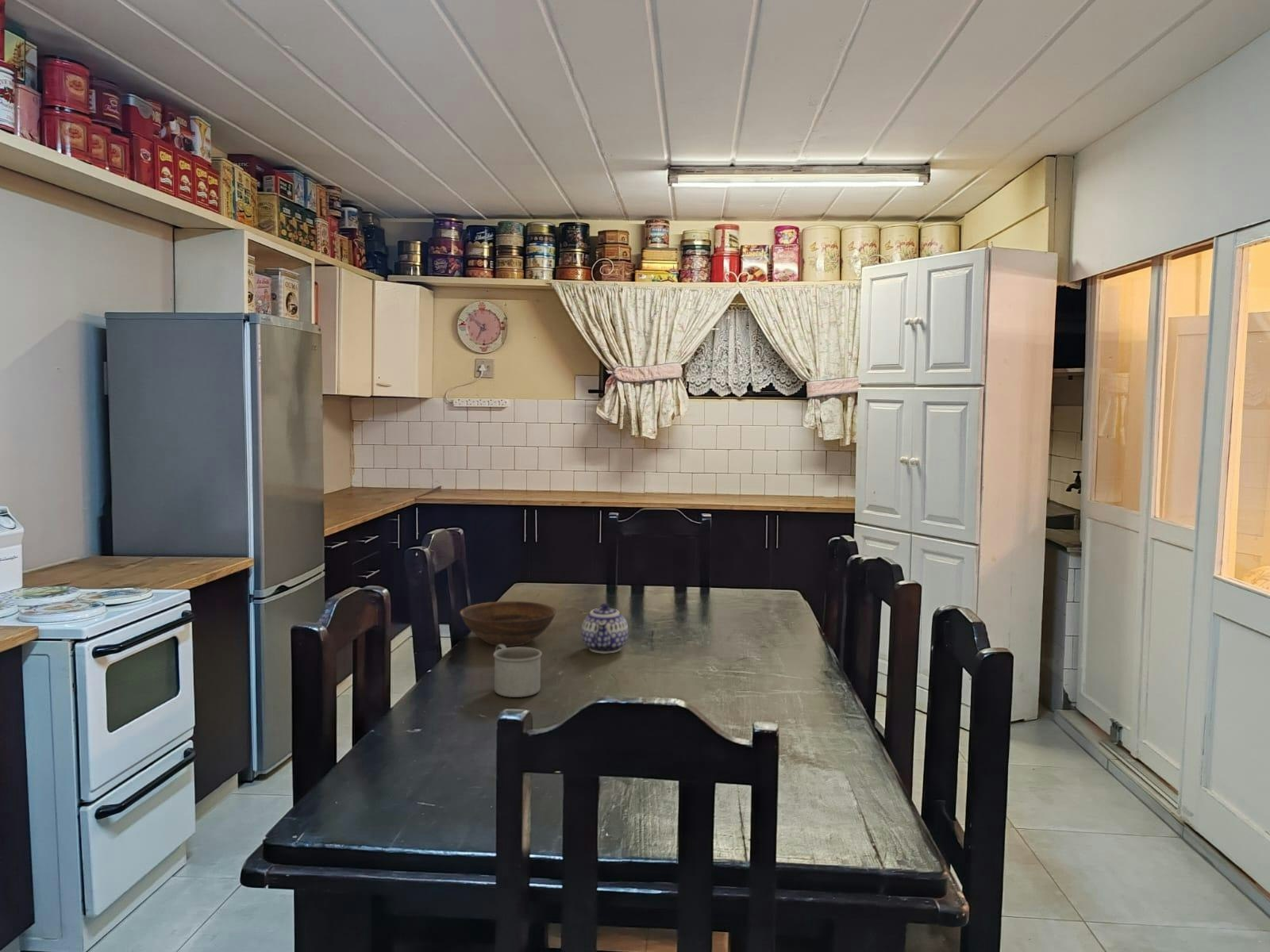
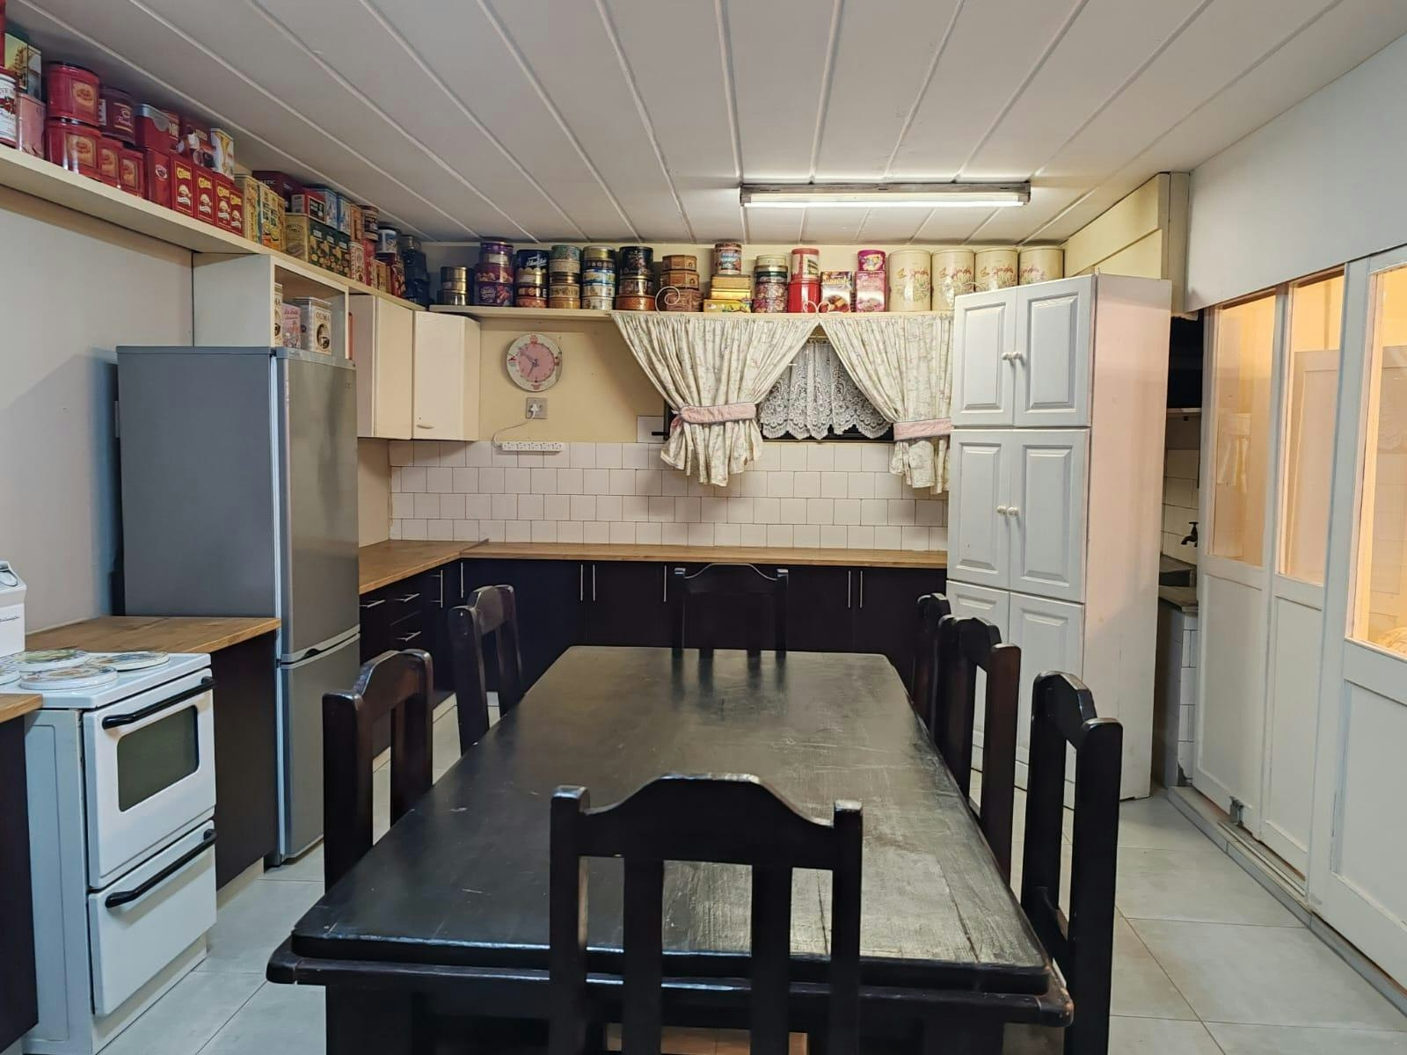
- bowl (508, 625)
- mug (514, 670)
- teapot (604, 626)
